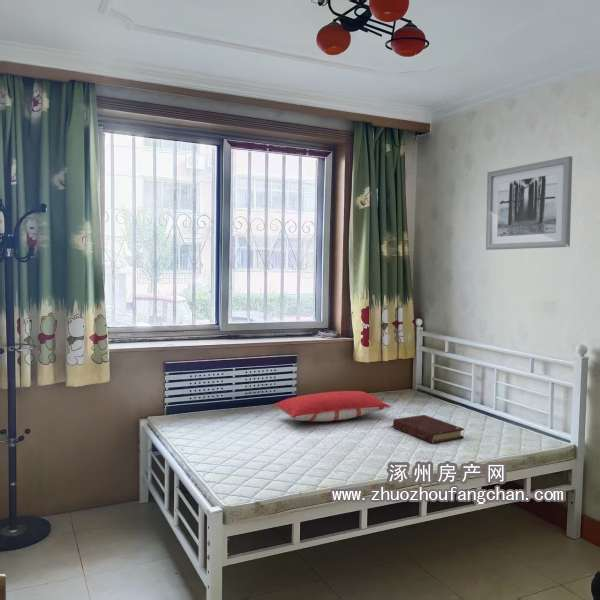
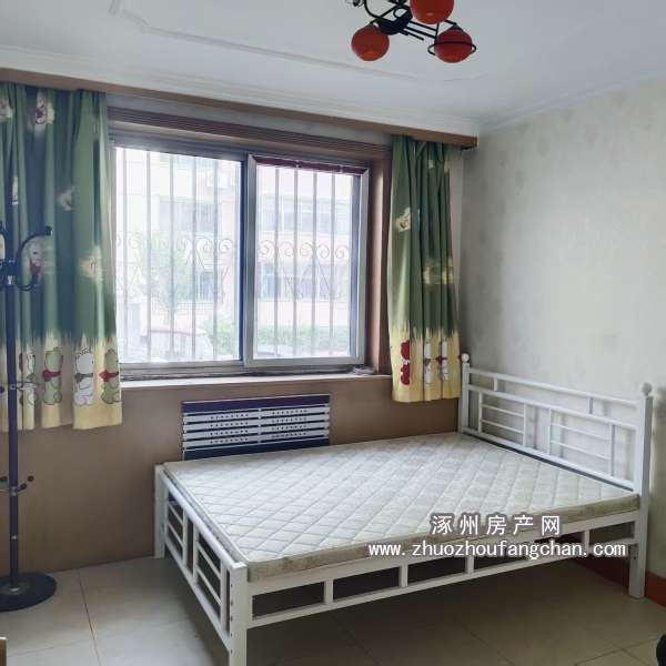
- pillow (331, 405)
- book (427, 428)
- wall art (525, 206)
